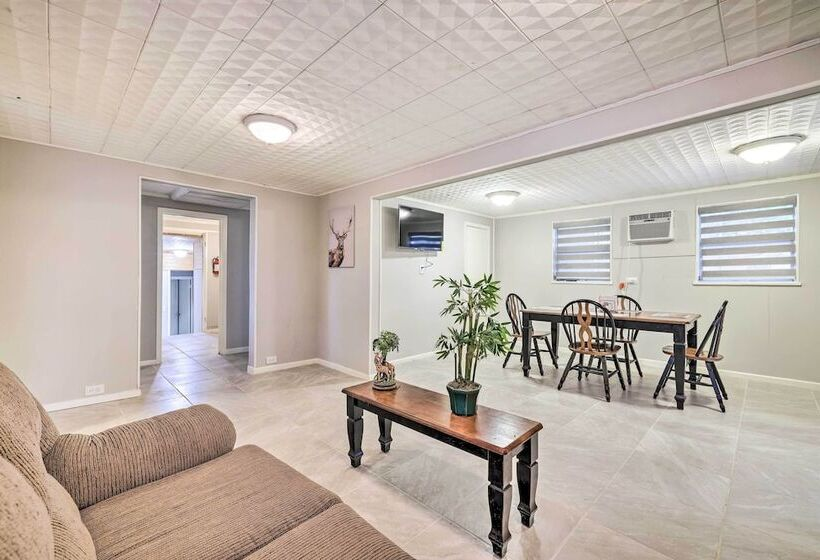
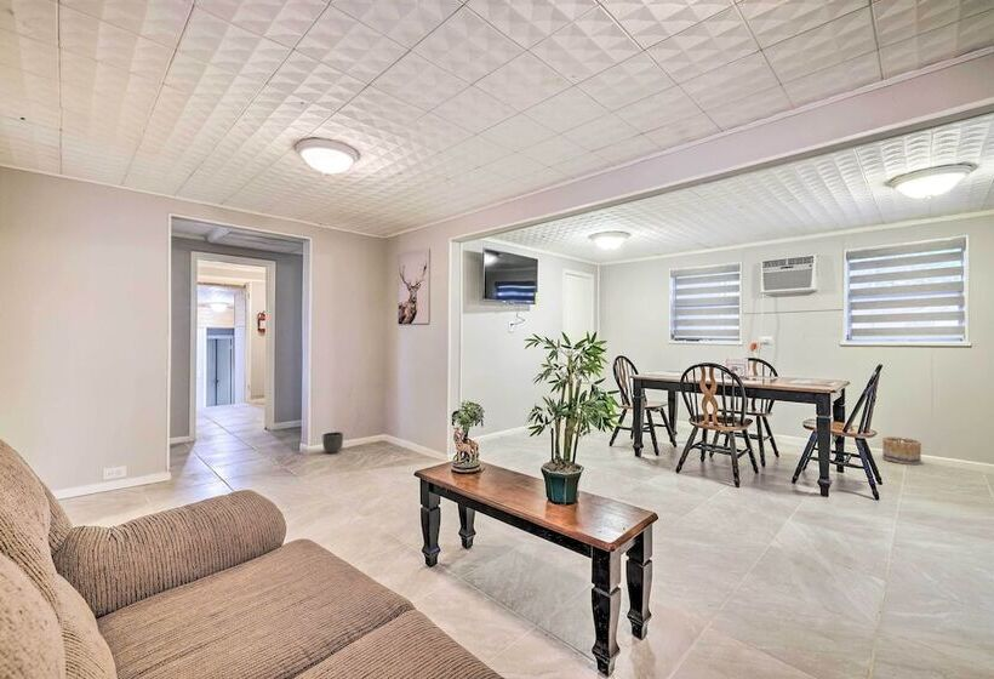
+ basket (901, 450)
+ planter (332, 443)
